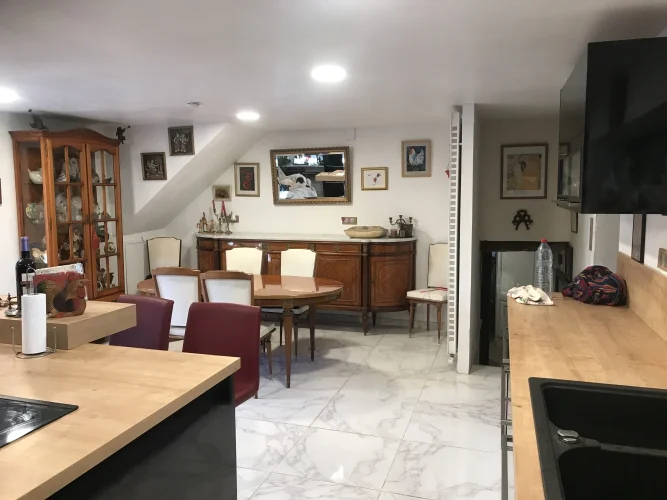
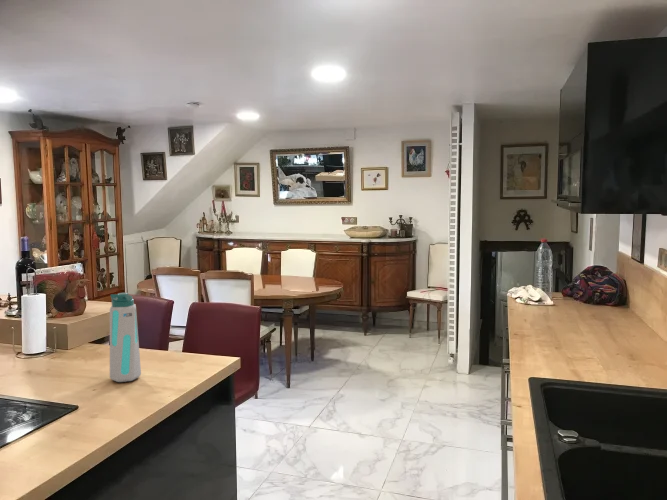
+ water bottle (123, 336)
